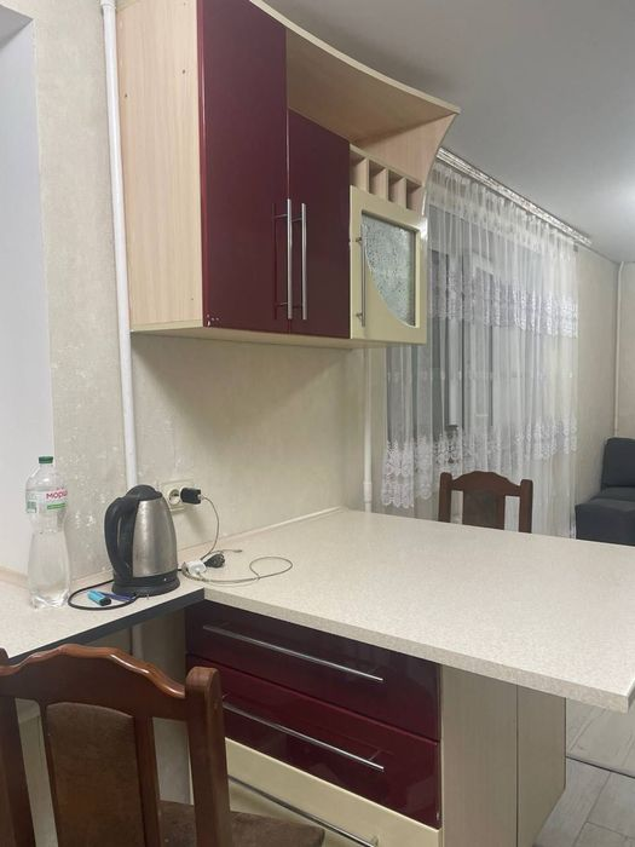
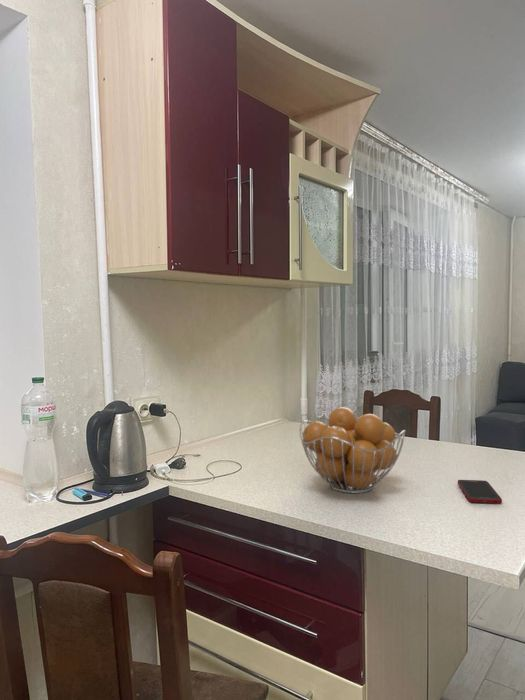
+ fruit basket (351, 448)
+ cell phone (478, 491)
